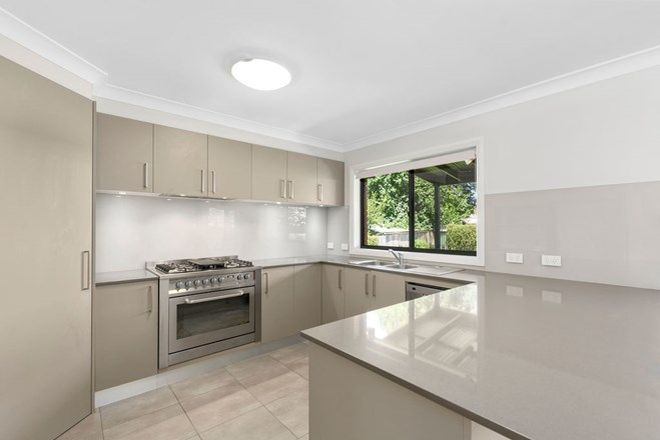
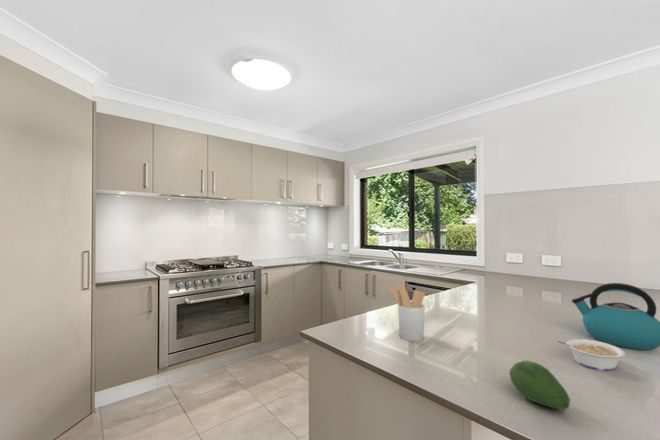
+ utensil holder (406, 311)
+ kettle (615, 311)
+ fruit (538, 383)
+ legume (593, 354)
